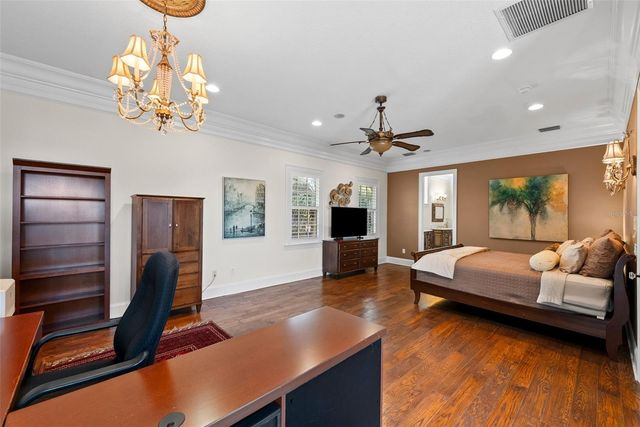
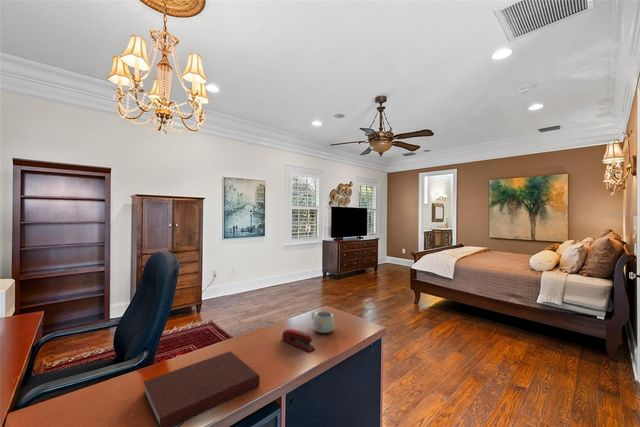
+ notebook (202, 383)
+ mug (321, 321)
+ stapler (297, 337)
